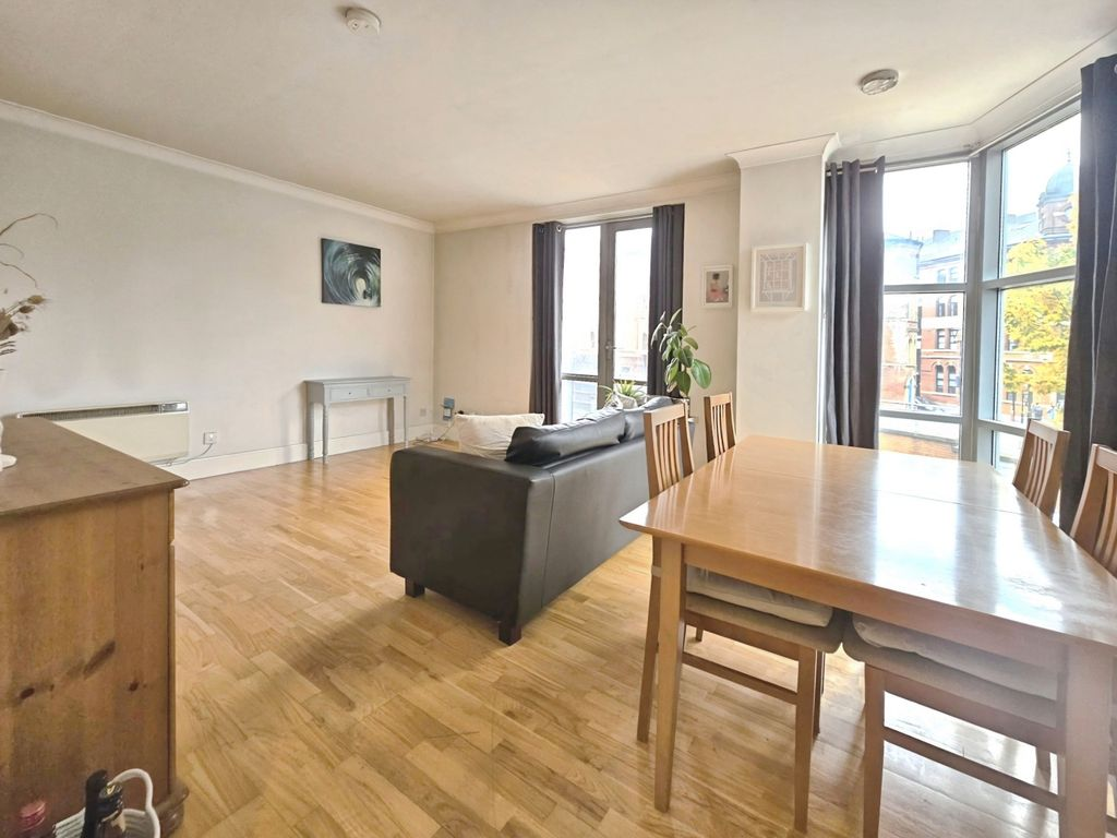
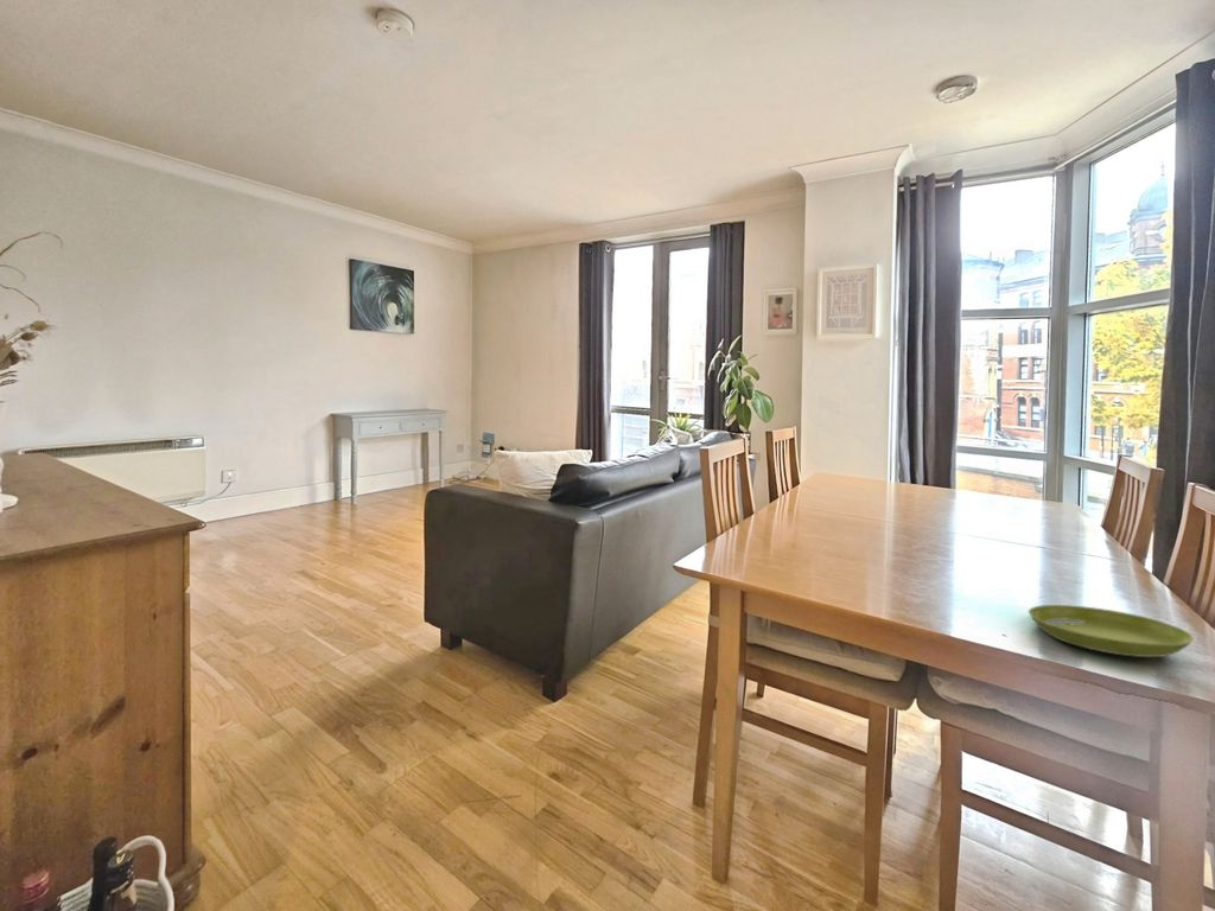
+ saucer (1103, 631)
